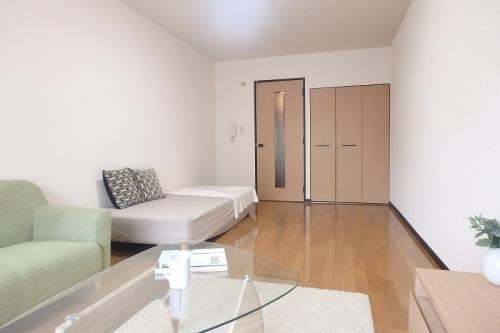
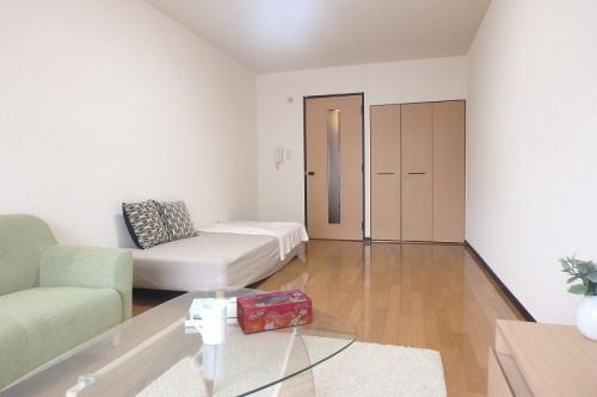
+ tissue box (273, 309)
